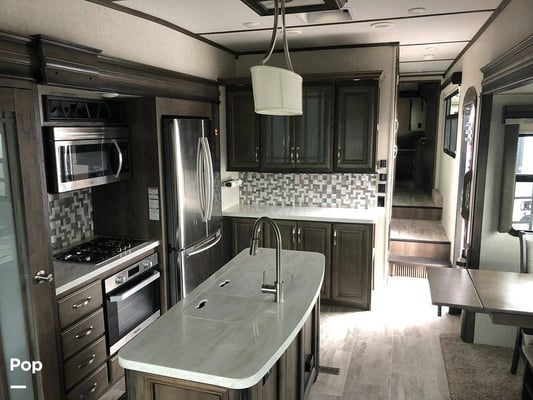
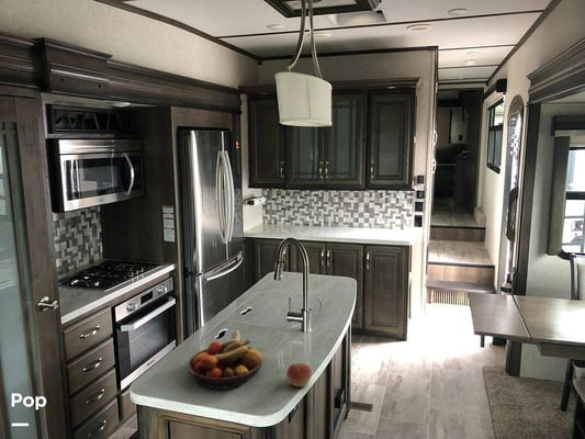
+ fruit bowl (225, 357)
+ apple (299, 373)
